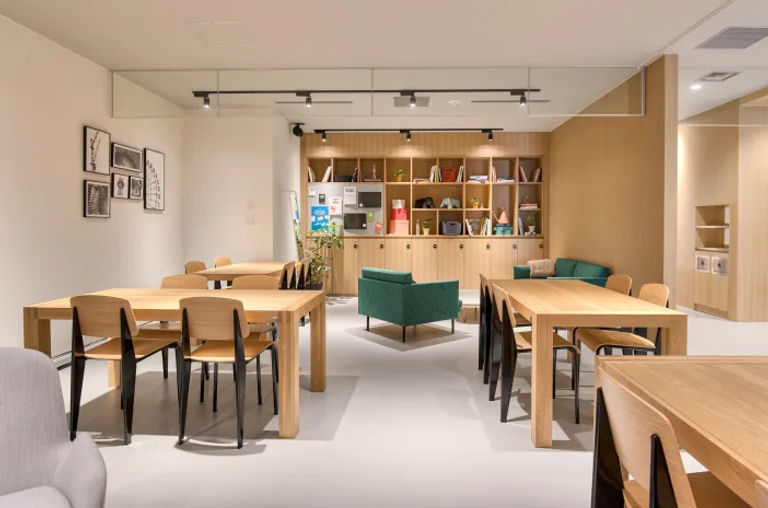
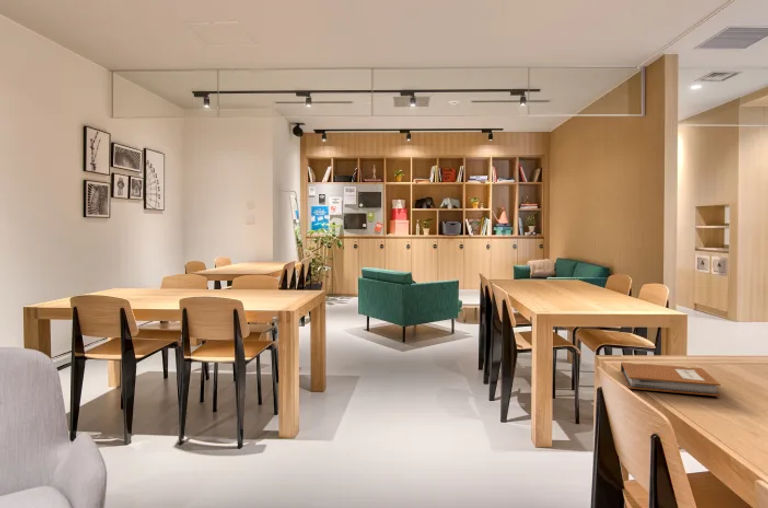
+ notebook (668, 377)
